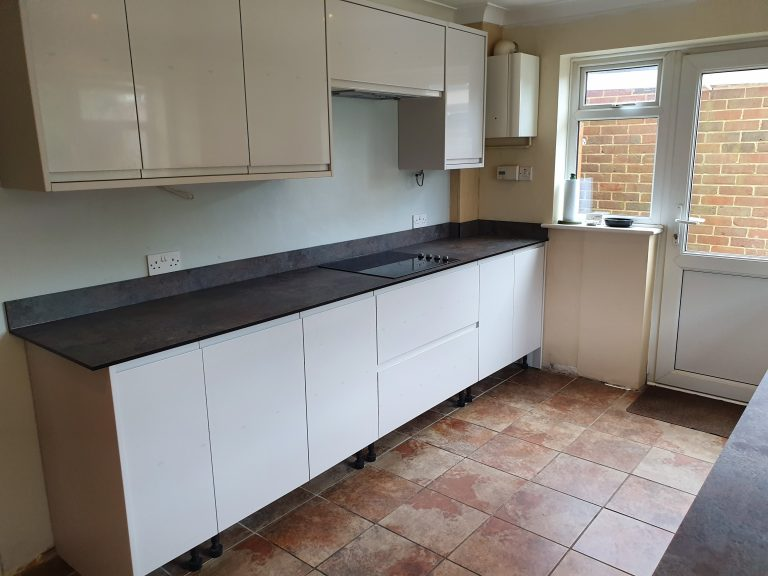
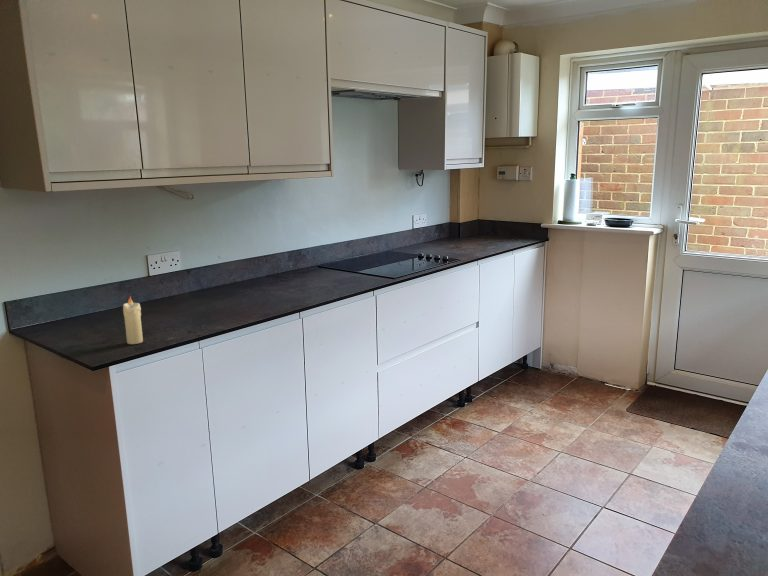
+ candle (133, 319)
